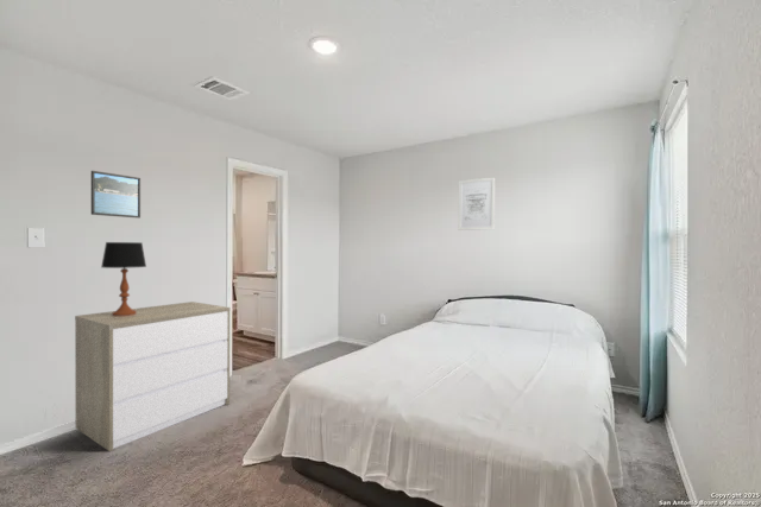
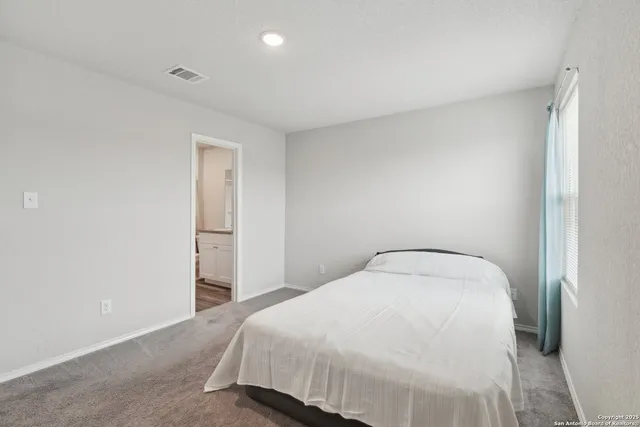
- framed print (117, 195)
- table lamp (124, 278)
- dresser (158, 362)
- wall art (476, 204)
